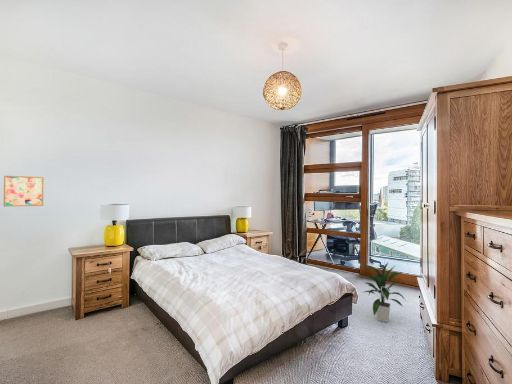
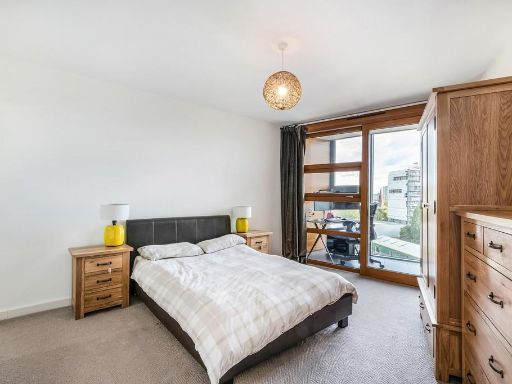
- wall art (24, 191)
- indoor plant (380, 290)
